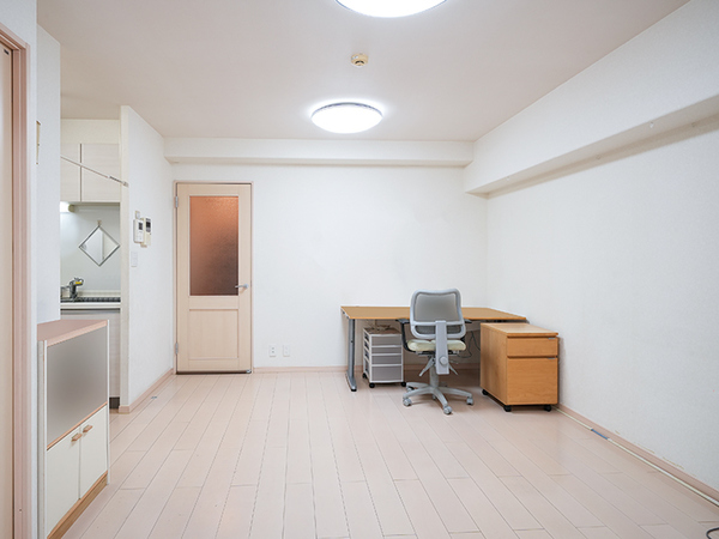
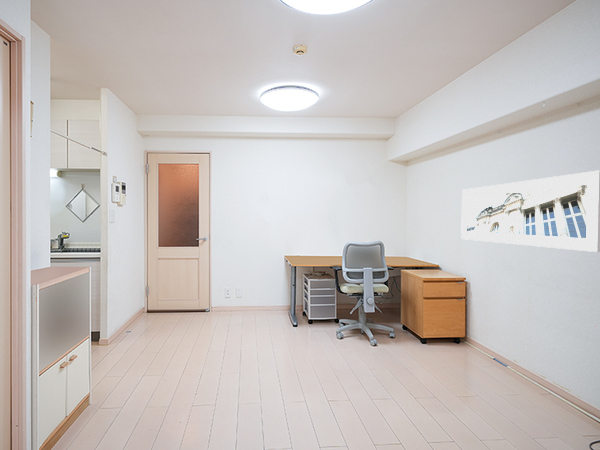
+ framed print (514, 213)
